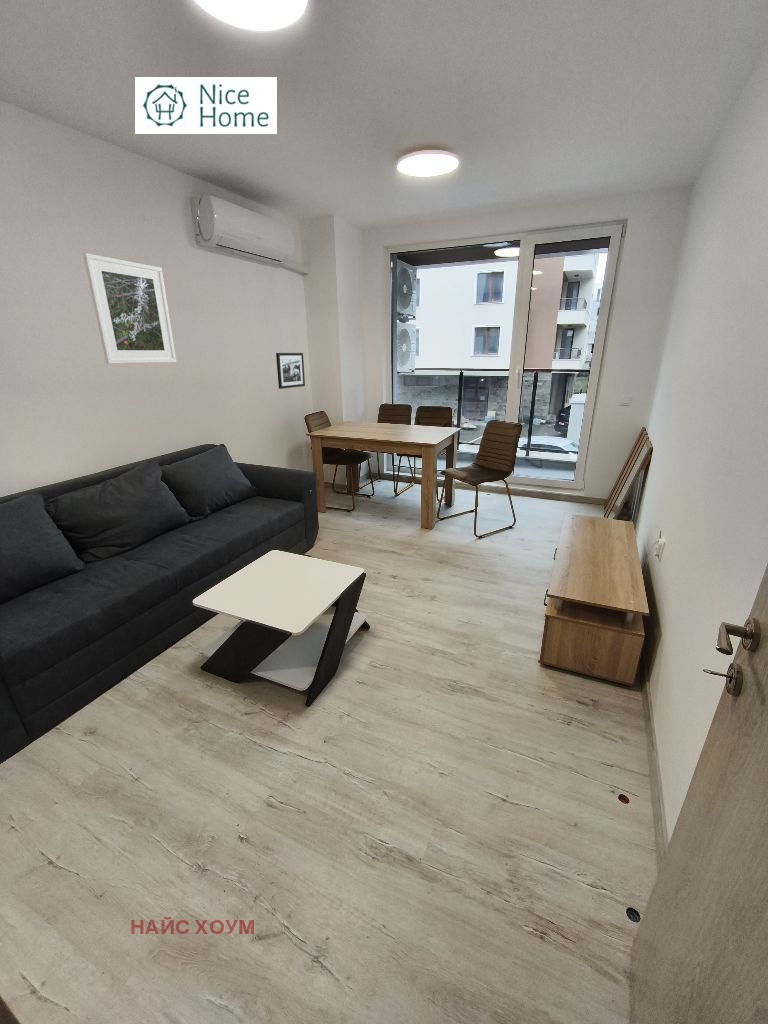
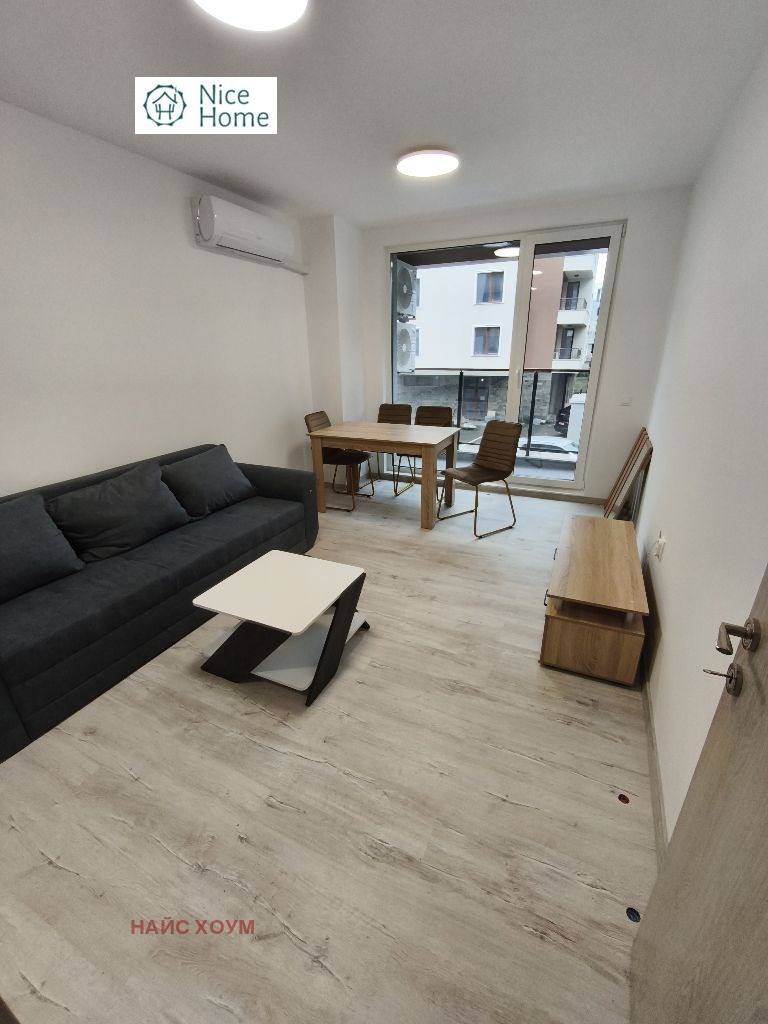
- picture frame (291, 370)
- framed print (134, 313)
